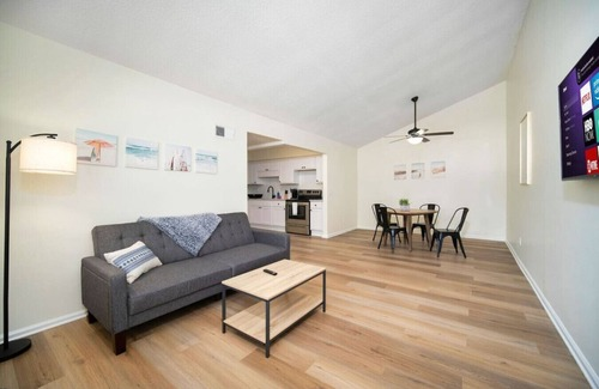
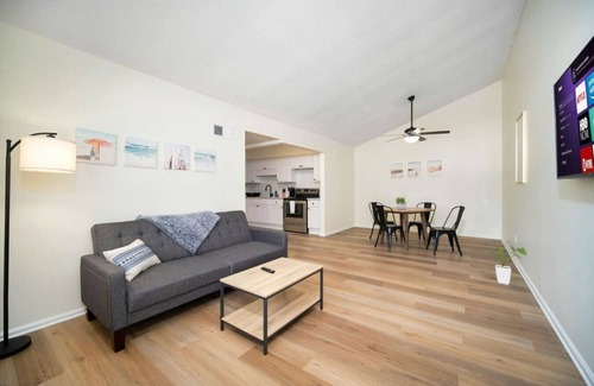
+ house plant (504, 264)
